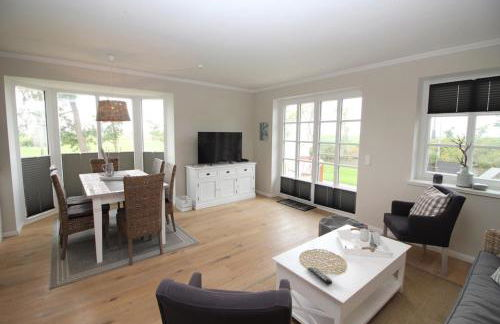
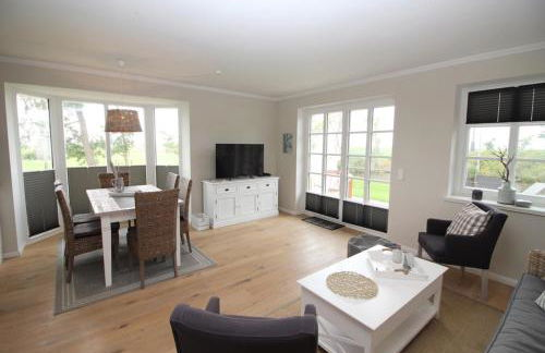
- remote control (319, 274)
